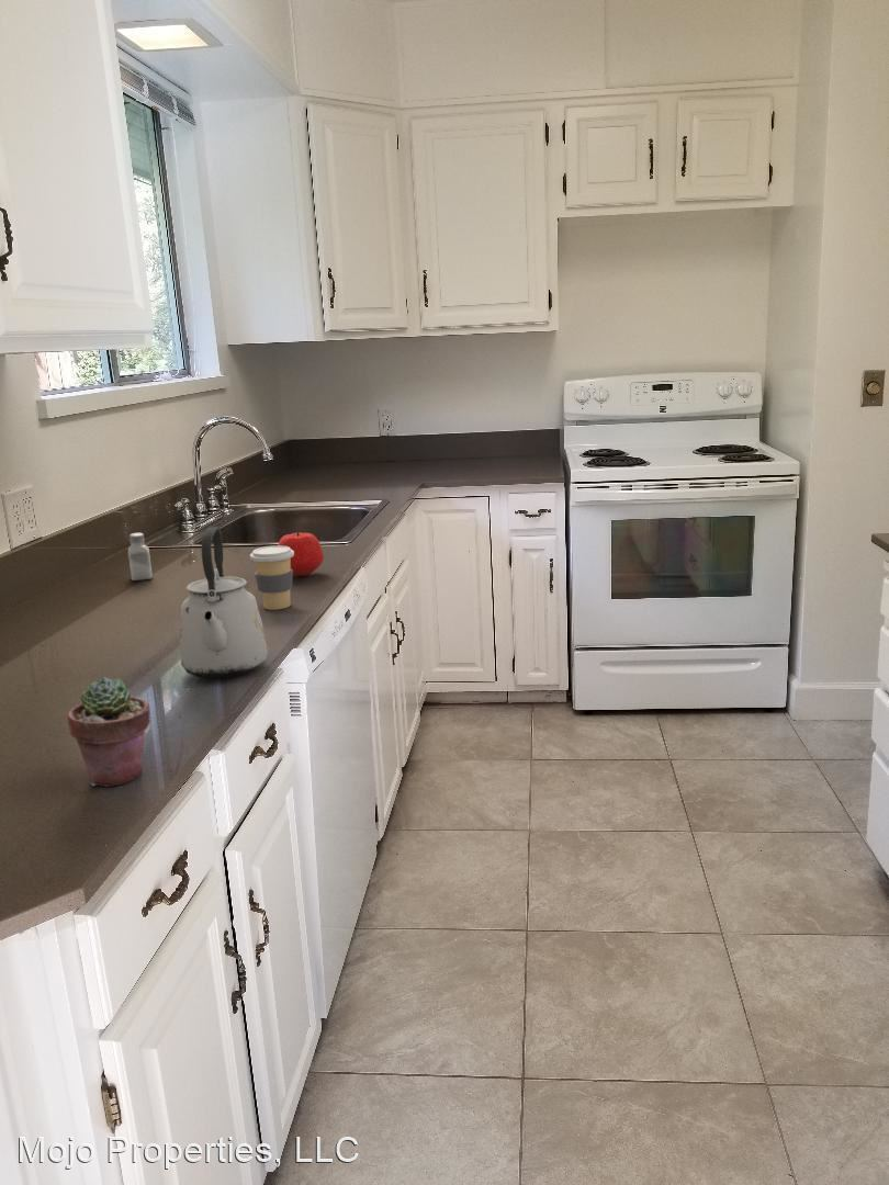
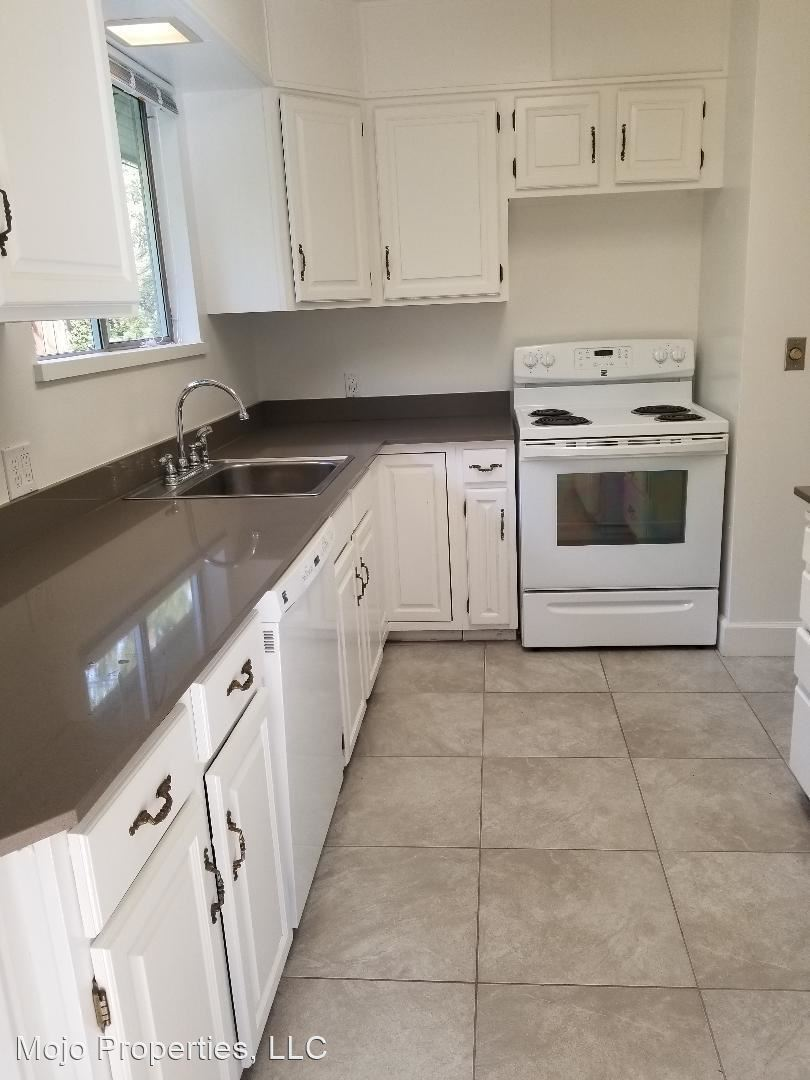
- coffee cup (273, 577)
- potted succulent (110, 727)
- saltshaker (138, 555)
- apple (299, 552)
- kettle (216, 606)
